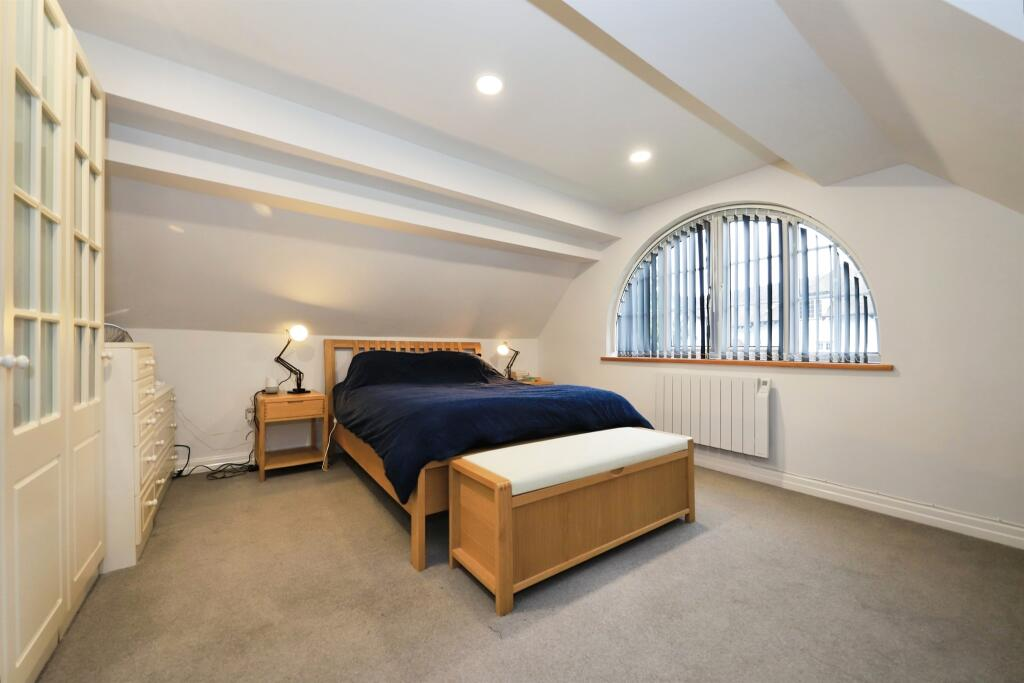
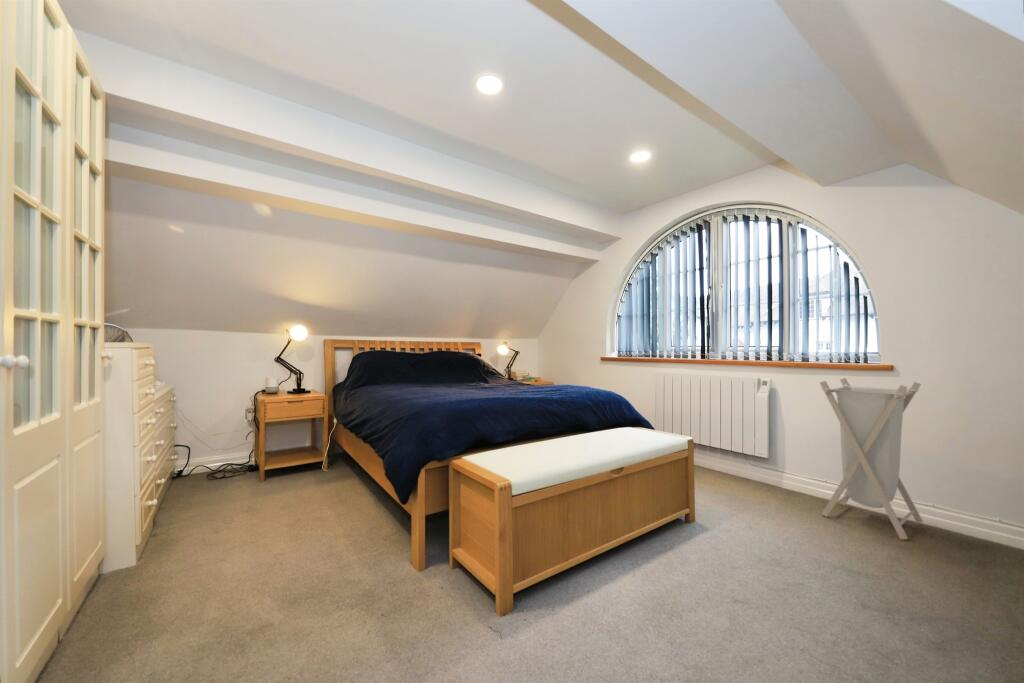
+ laundry hamper (870, 450)
